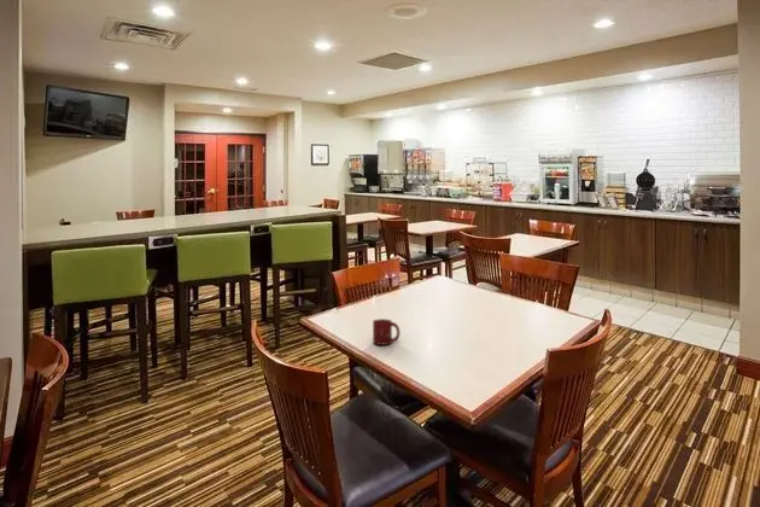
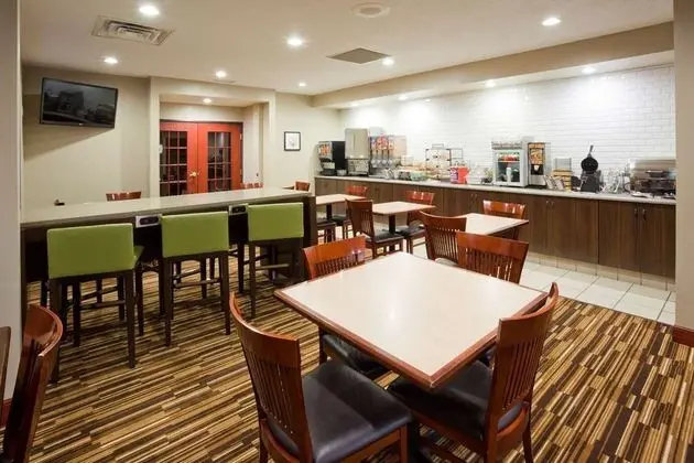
- cup (386, 331)
